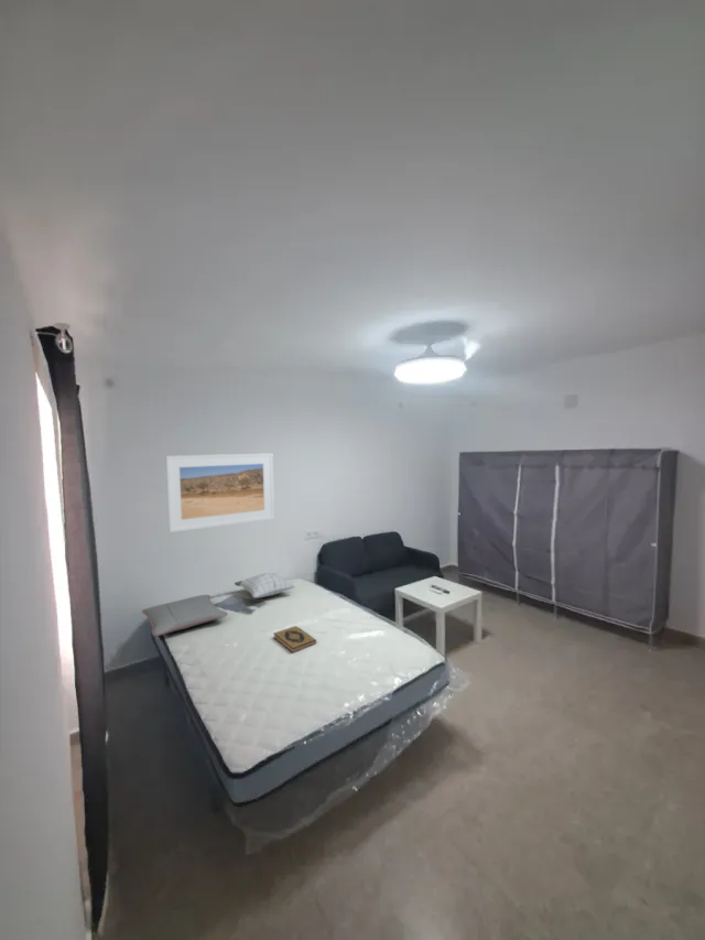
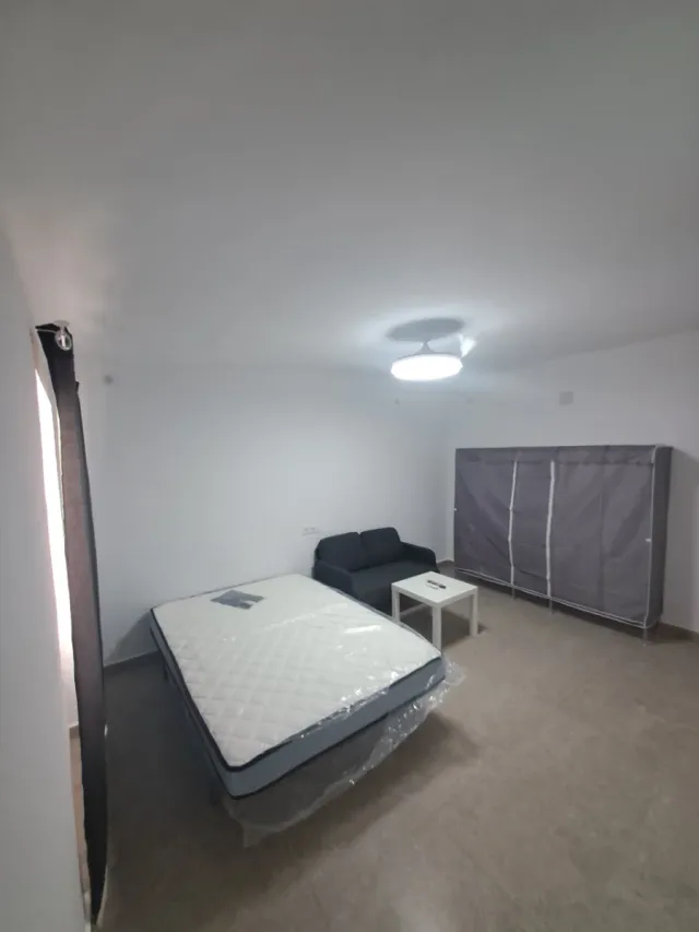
- pillow (264, 584)
- pillow (184, 613)
- hardback book (294, 638)
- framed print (224, 489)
